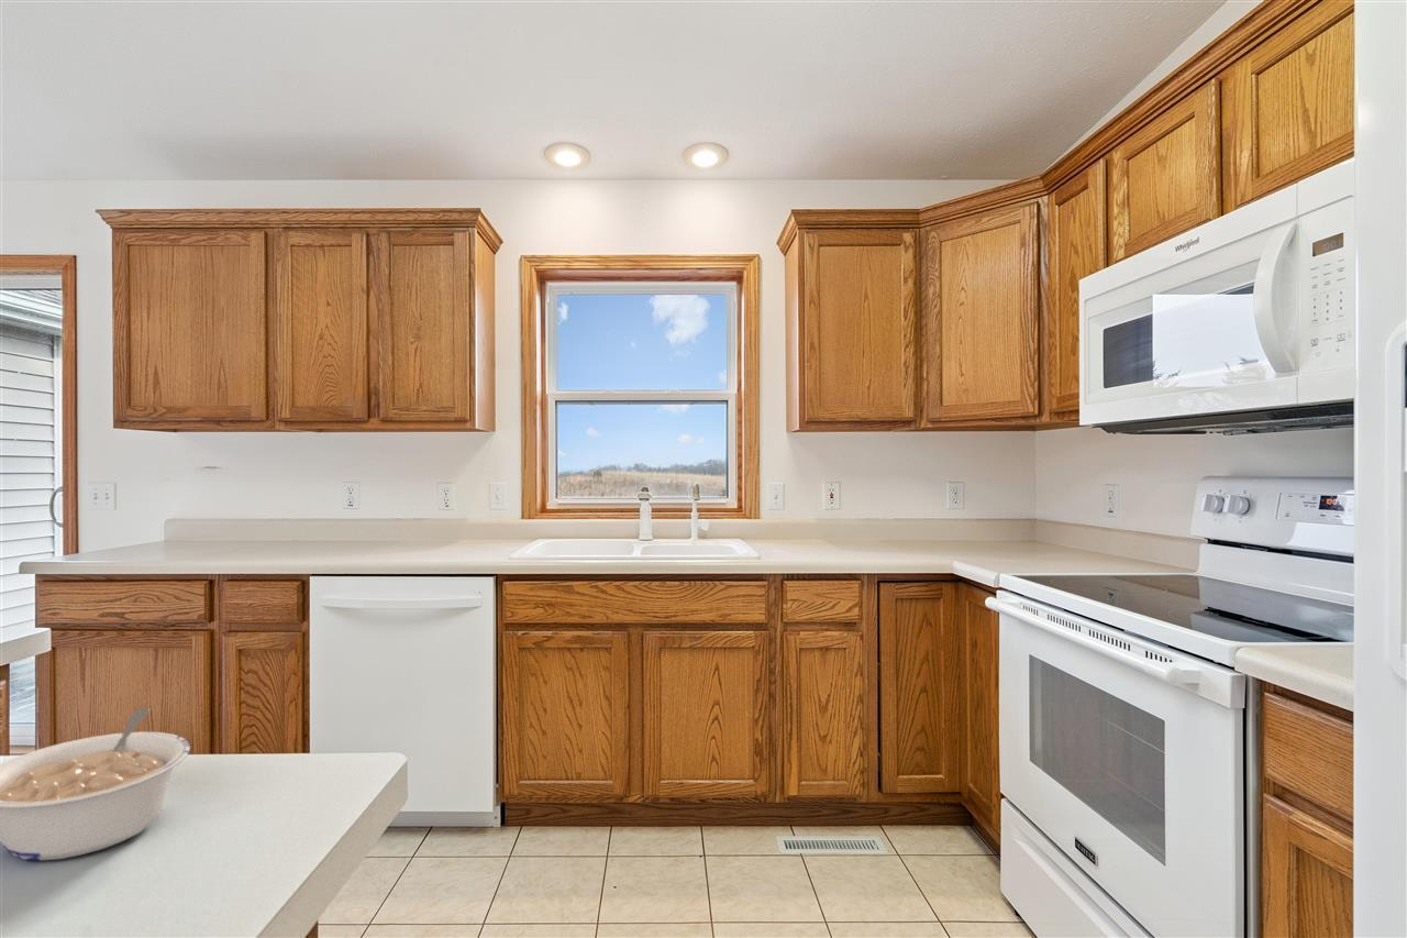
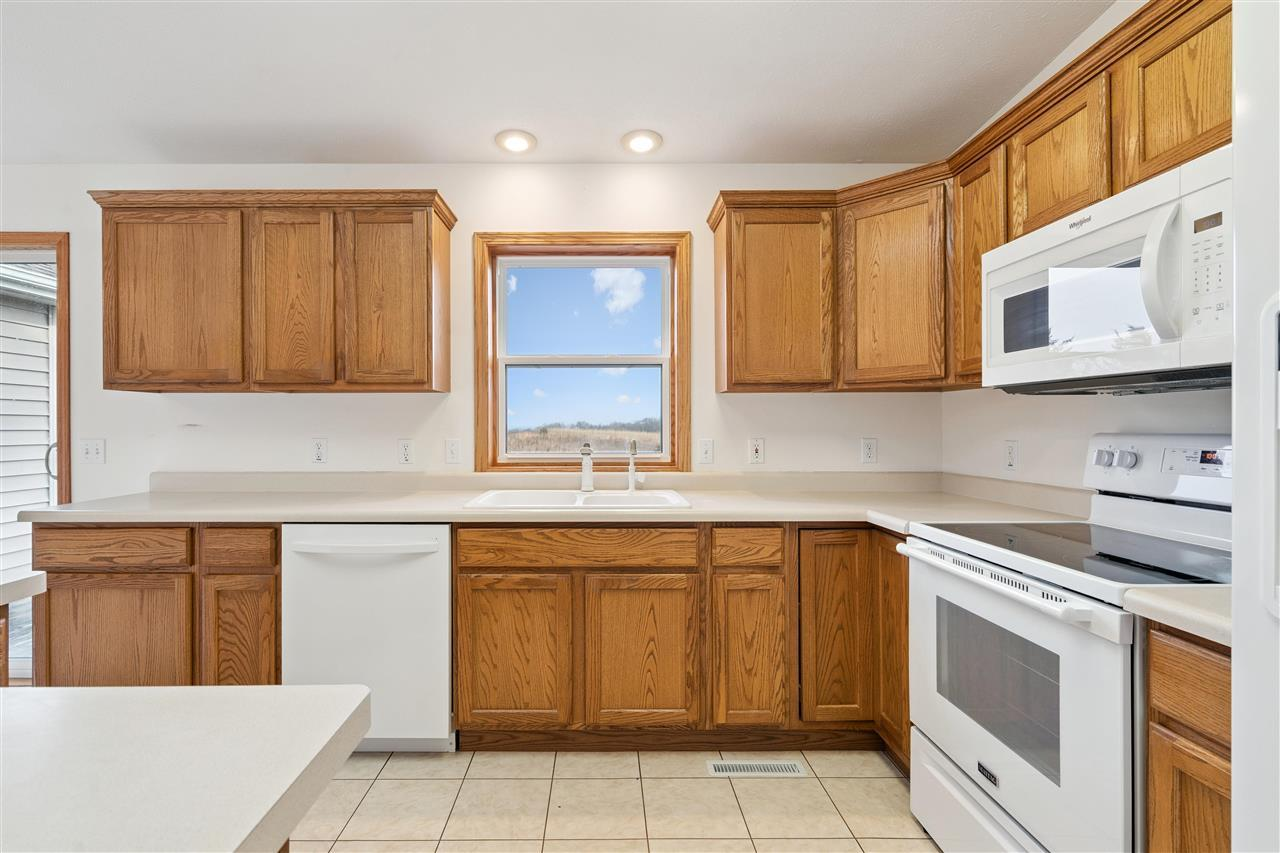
- legume (85, 787)
